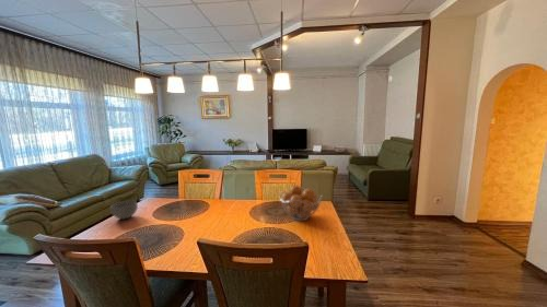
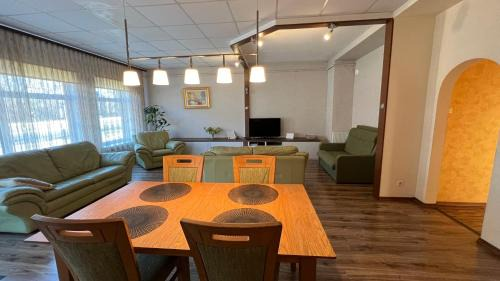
- fruit basket (300, 202)
- bowl (124, 210)
